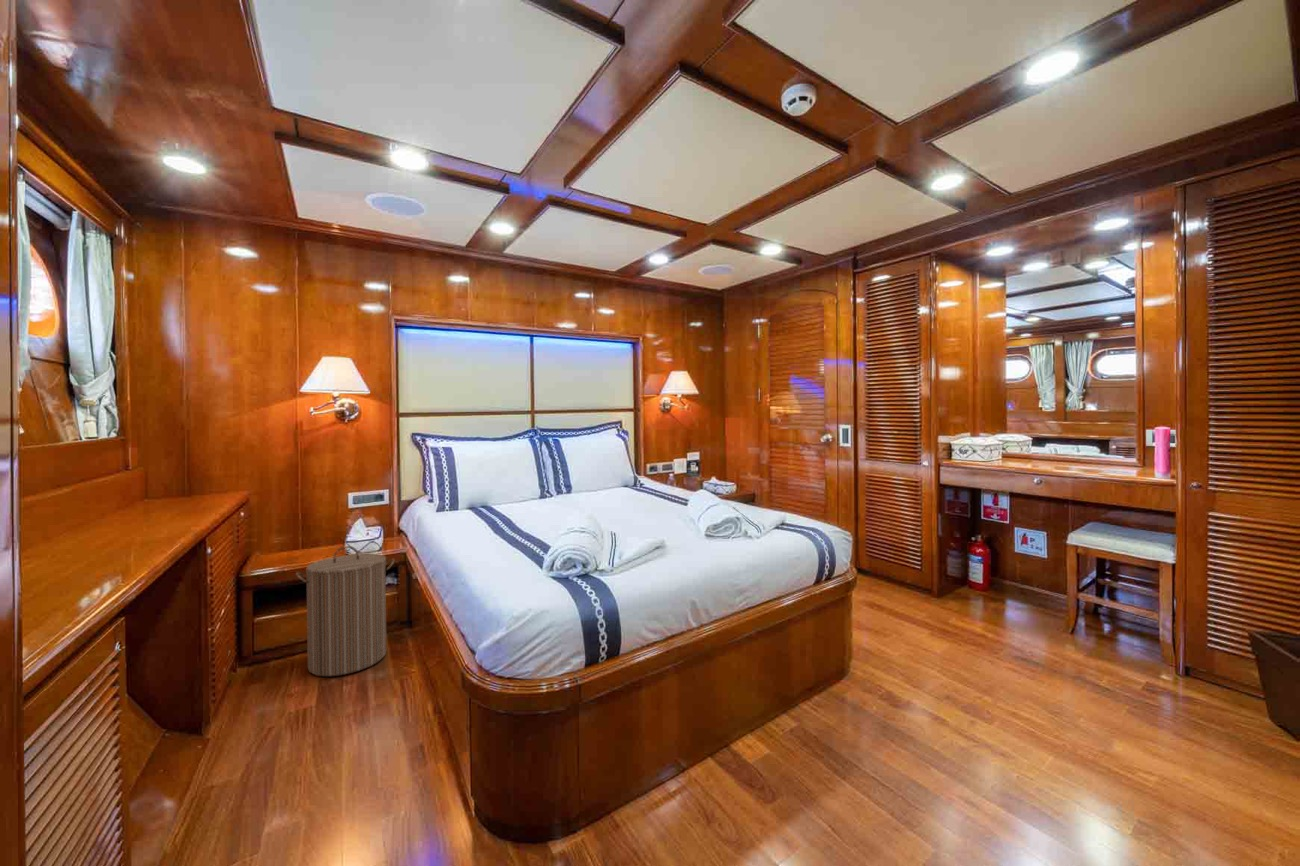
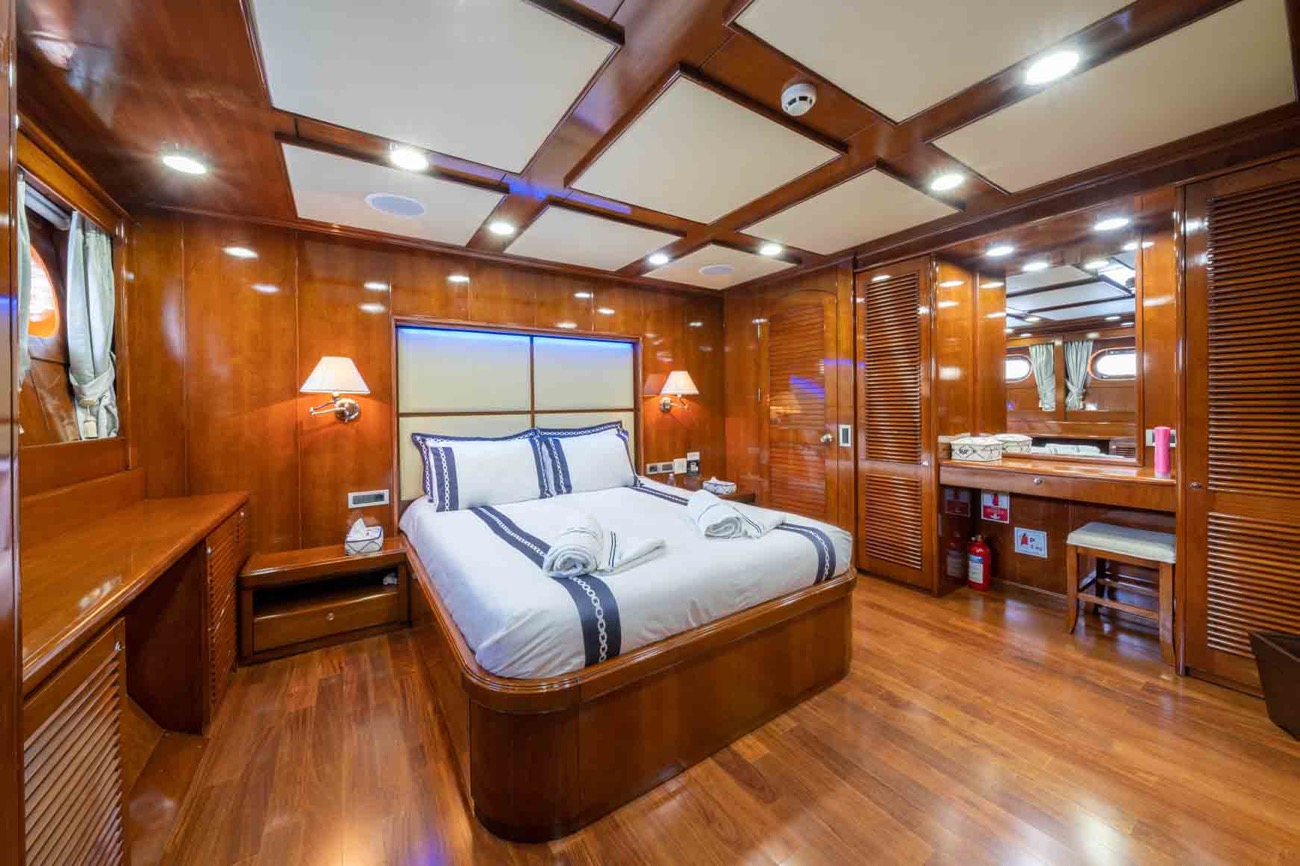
- laundry hamper (348, 603)
